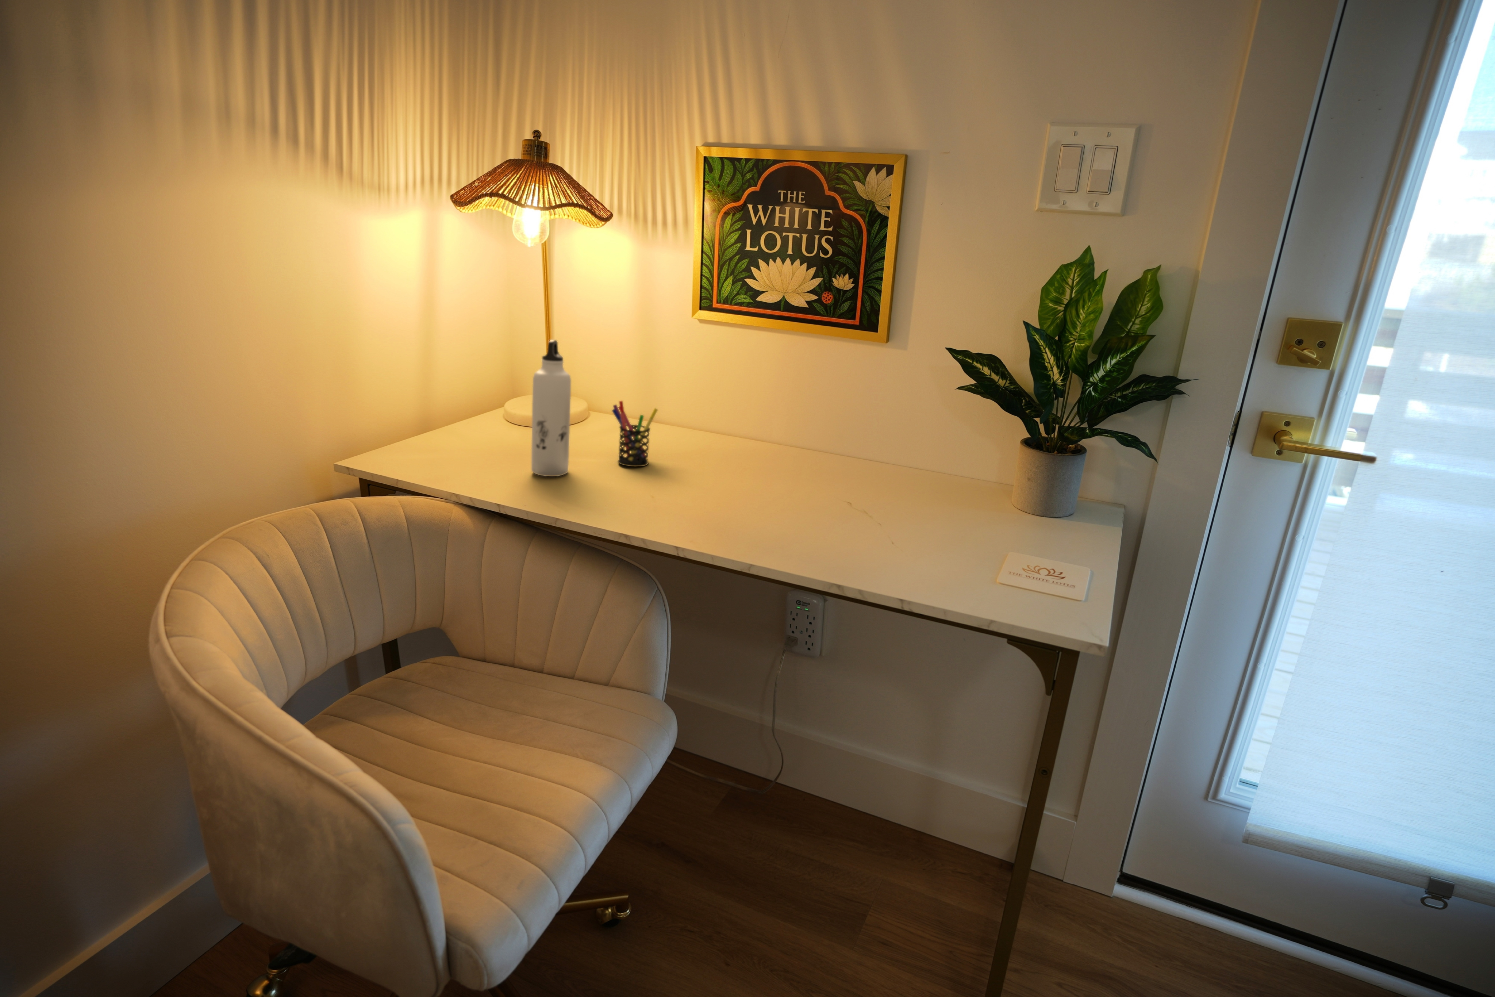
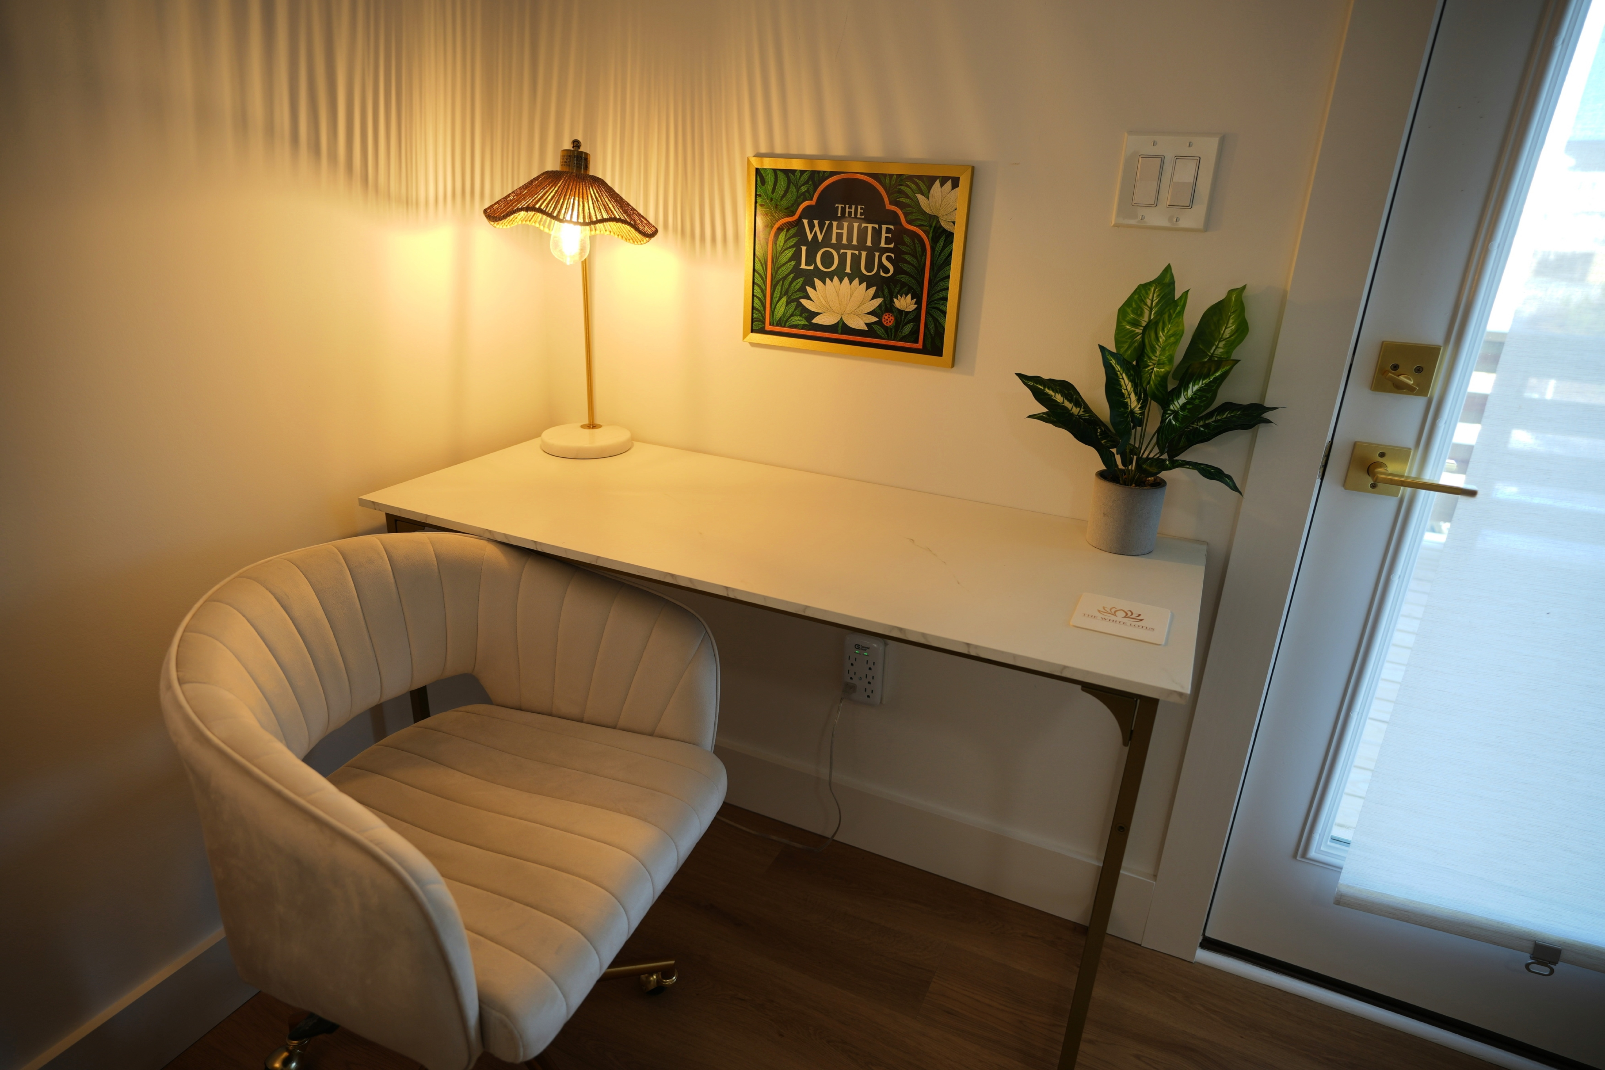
- water bottle (551, 407)
- pen holder (634, 433)
